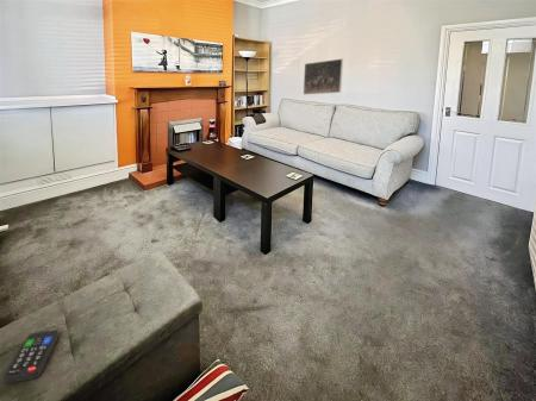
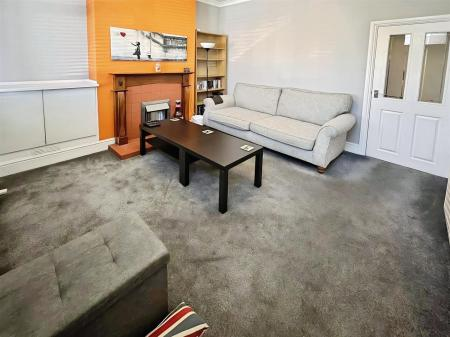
- remote control (33, 353)
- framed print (322, 77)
